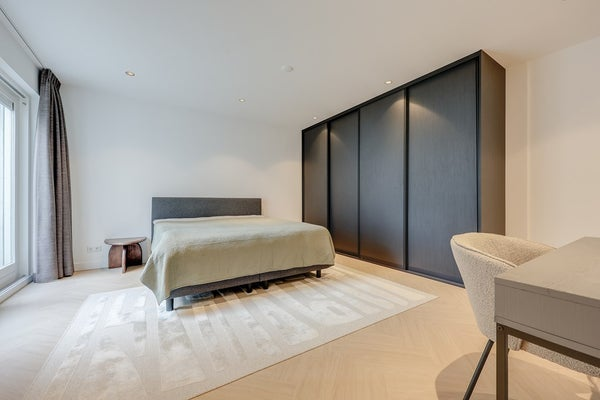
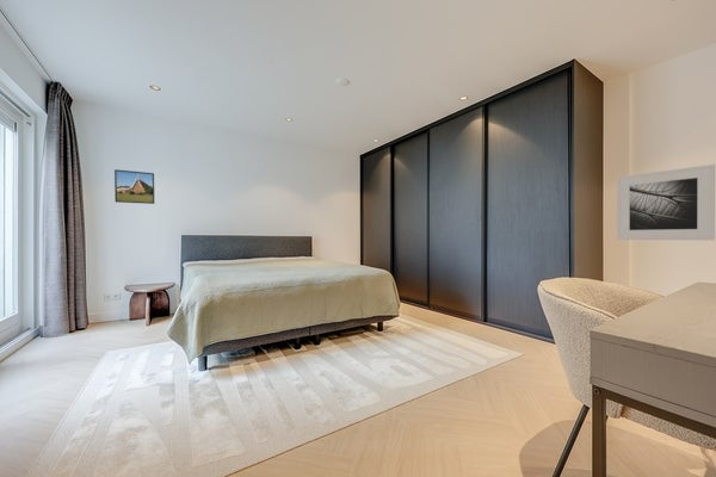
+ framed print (661, 205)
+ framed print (135, 187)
